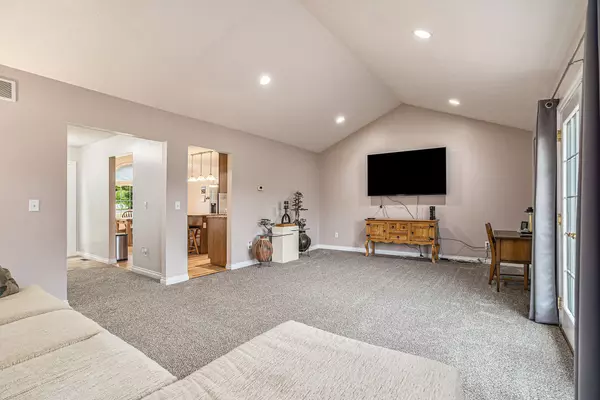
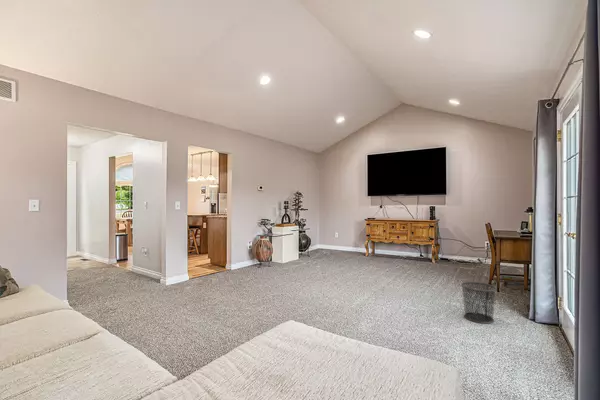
+ waste bin (478, 302)
